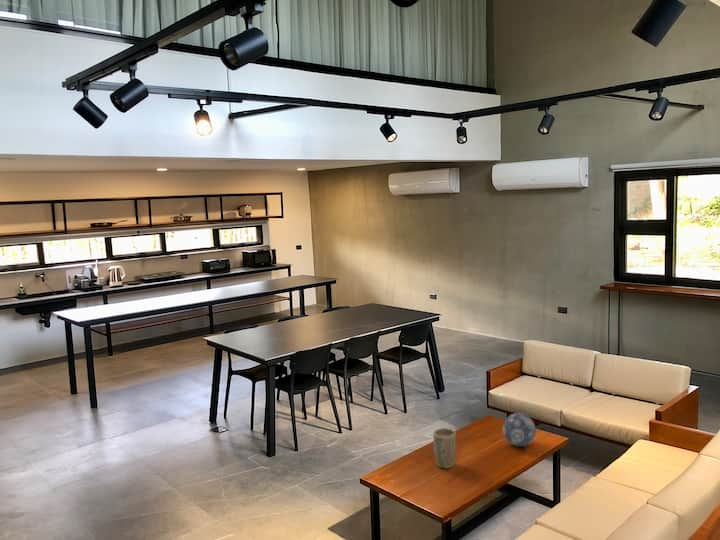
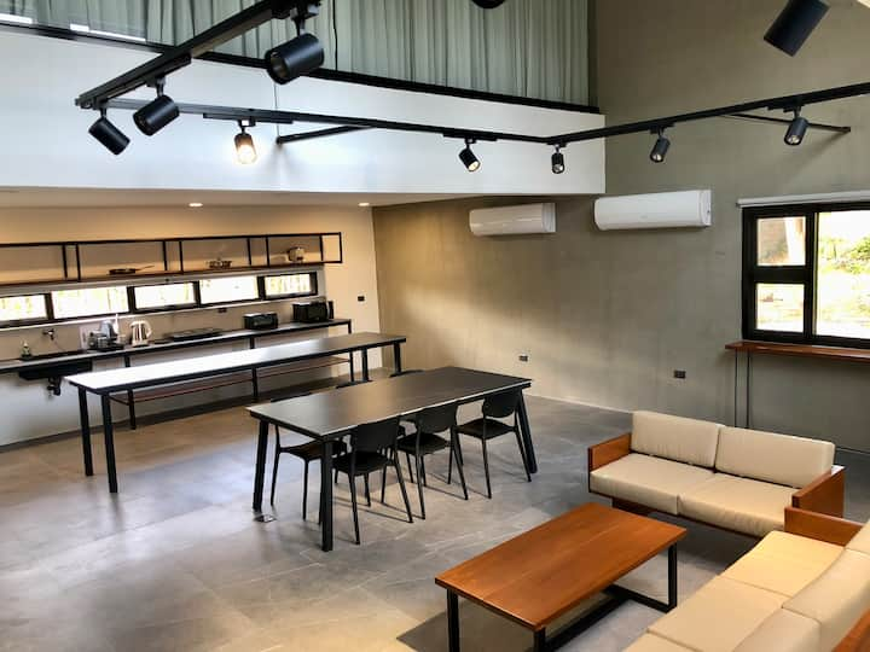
- plant pot (445, 448)
- decorative ball (519, 429)
